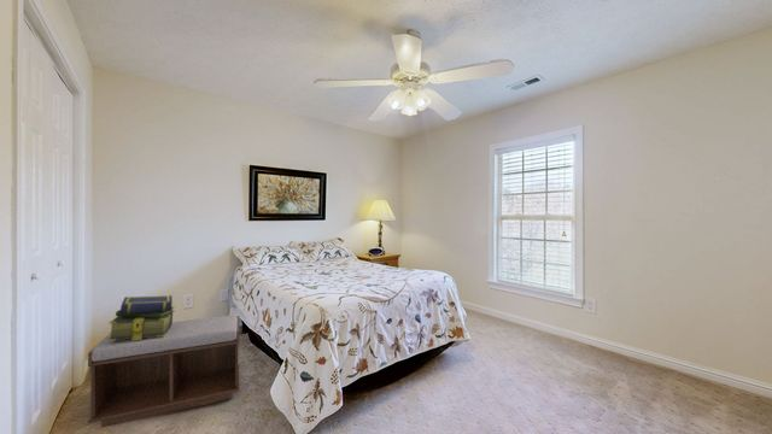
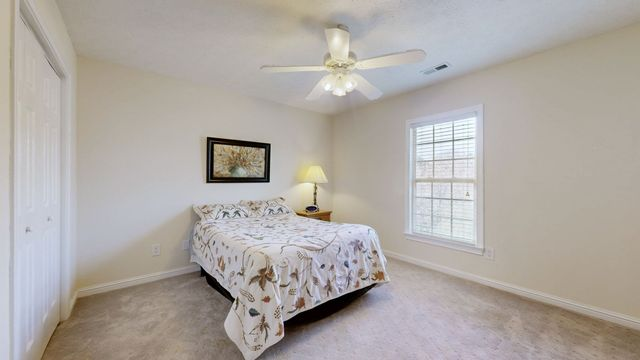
- bench (175, 363)
- stack of books (145, 315)
